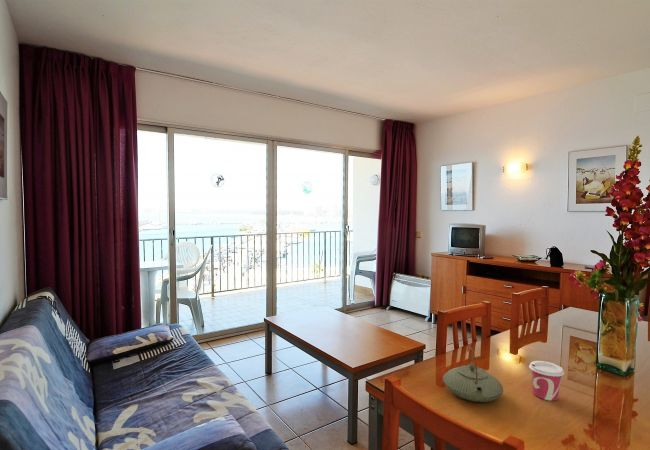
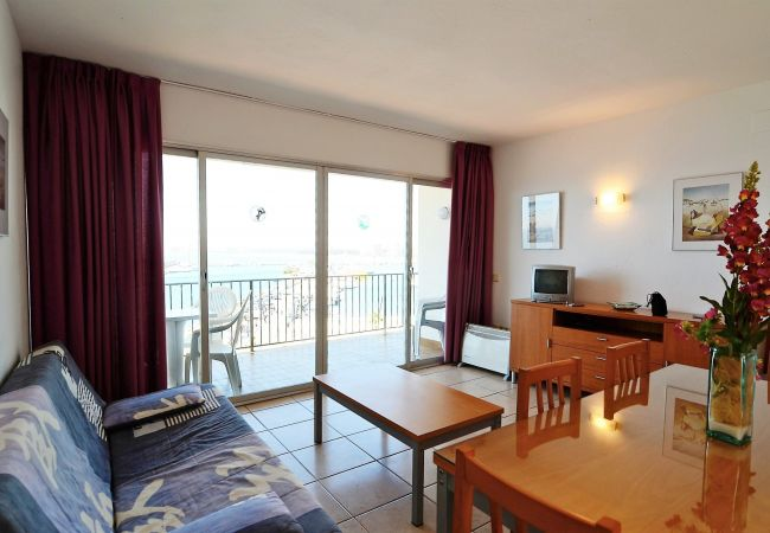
- teapot (473, 372)
- cup (545, 380)
